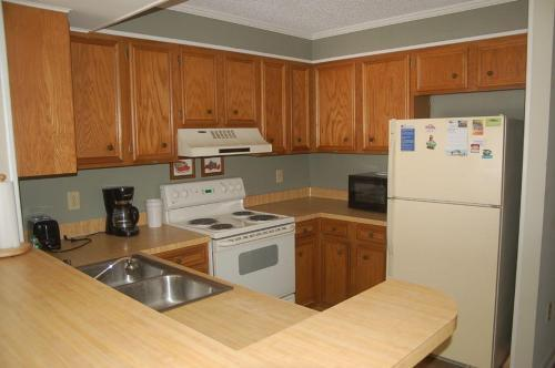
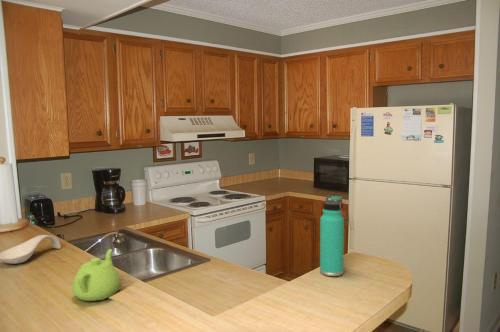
+ spoon rest (30, 248)
+ teapot (97, 275)
+ thermos bottle (331, 234)
